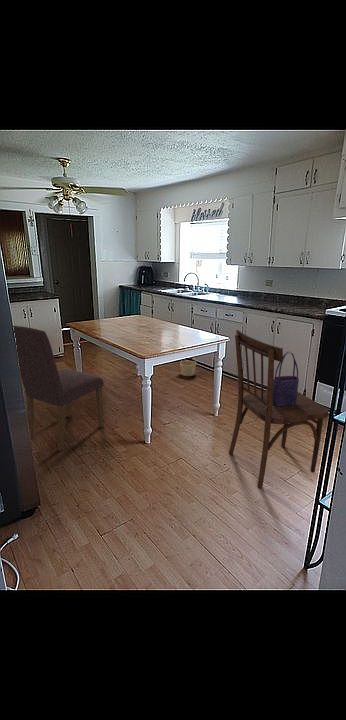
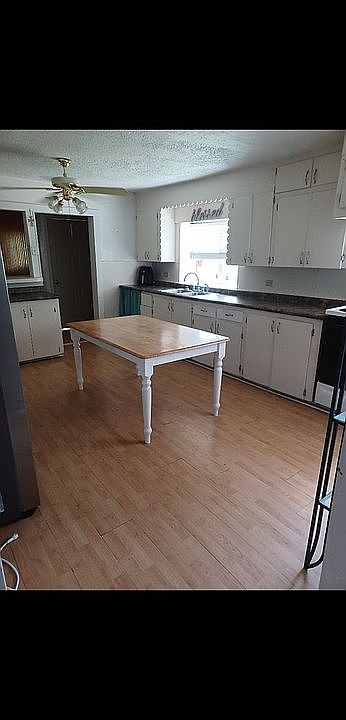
- basket (188, 361)
- dining chair (59, 379)
- dining chair (278, 406)
- tote bag (286, 377)
